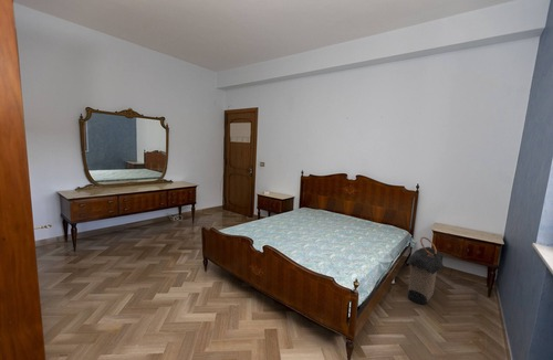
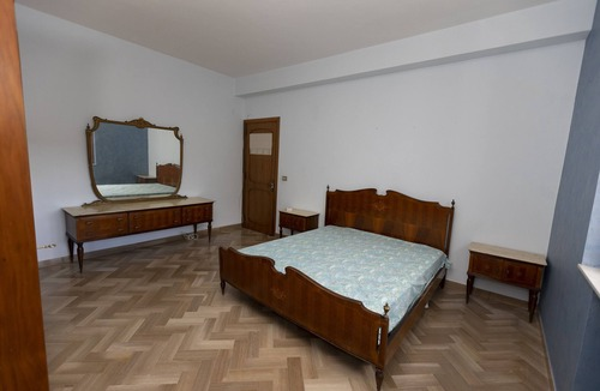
- laundry hamper (425, 268)
